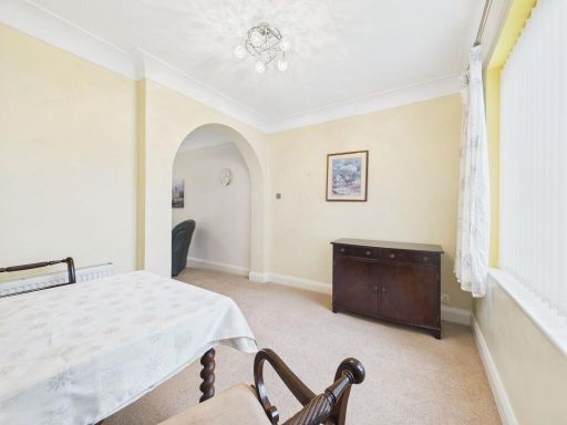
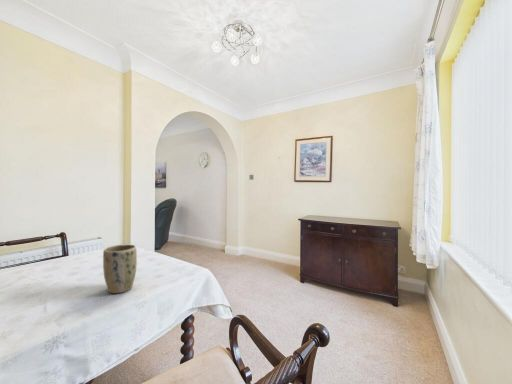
+ plant pot (120, 268)
